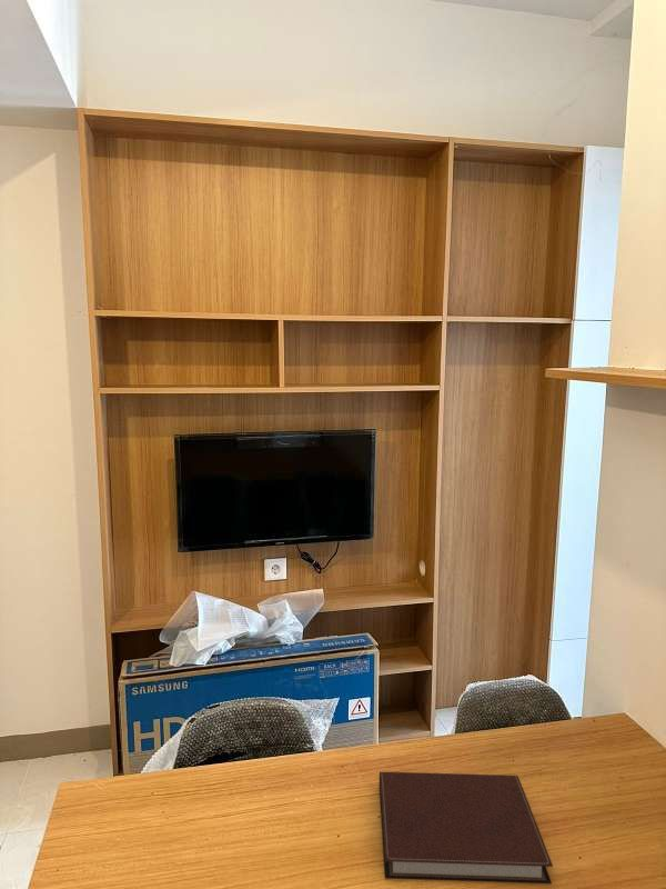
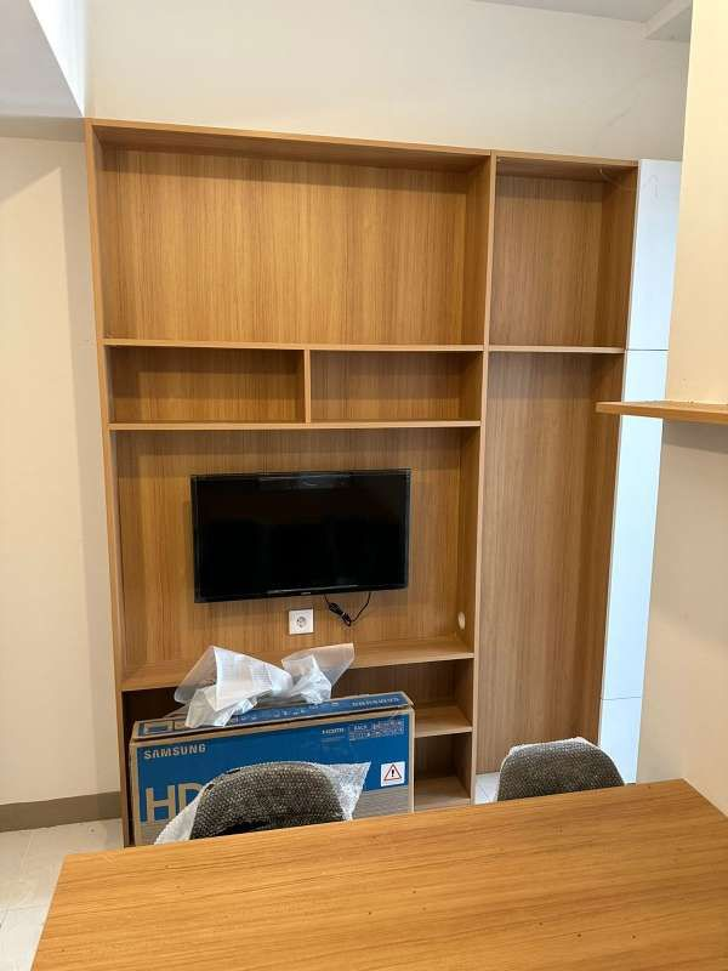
- notebook (456, 821)
